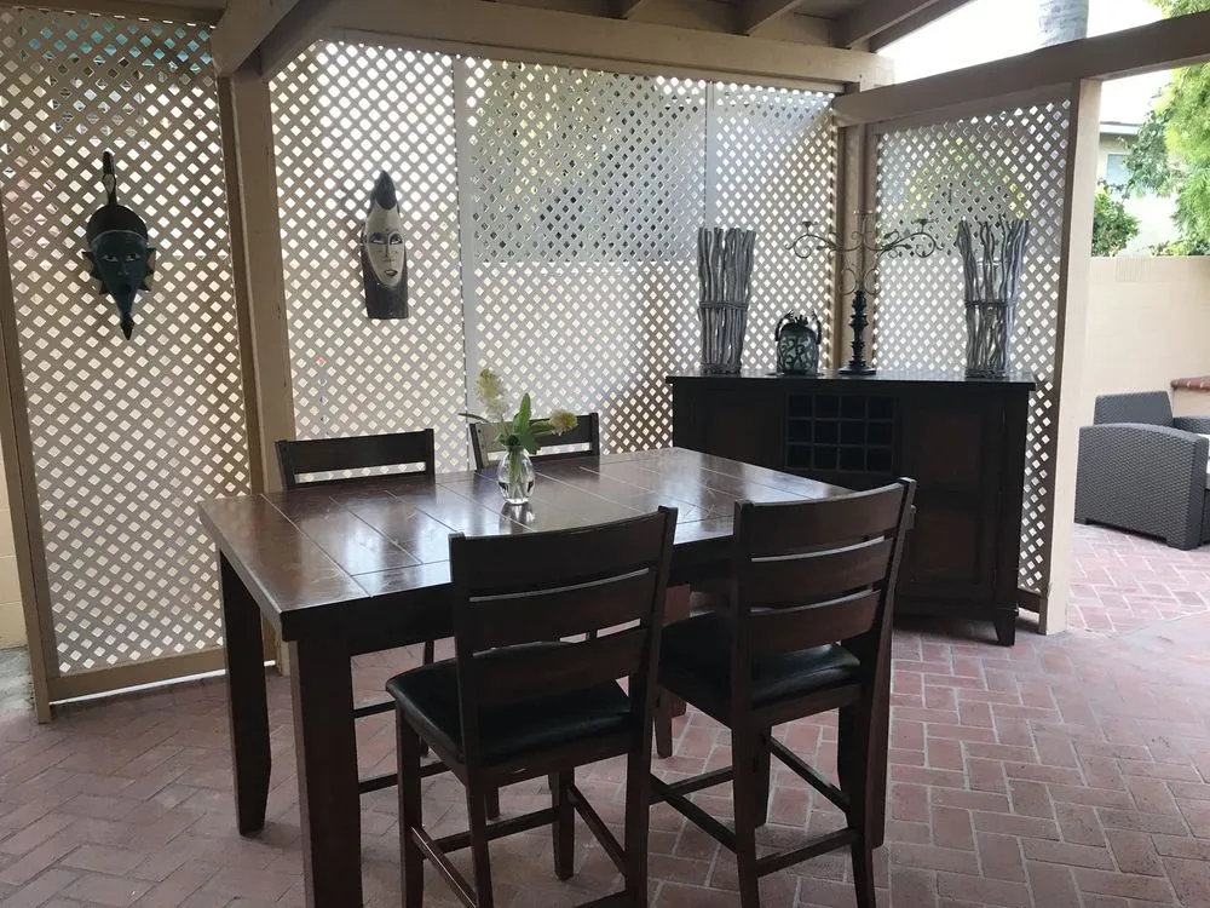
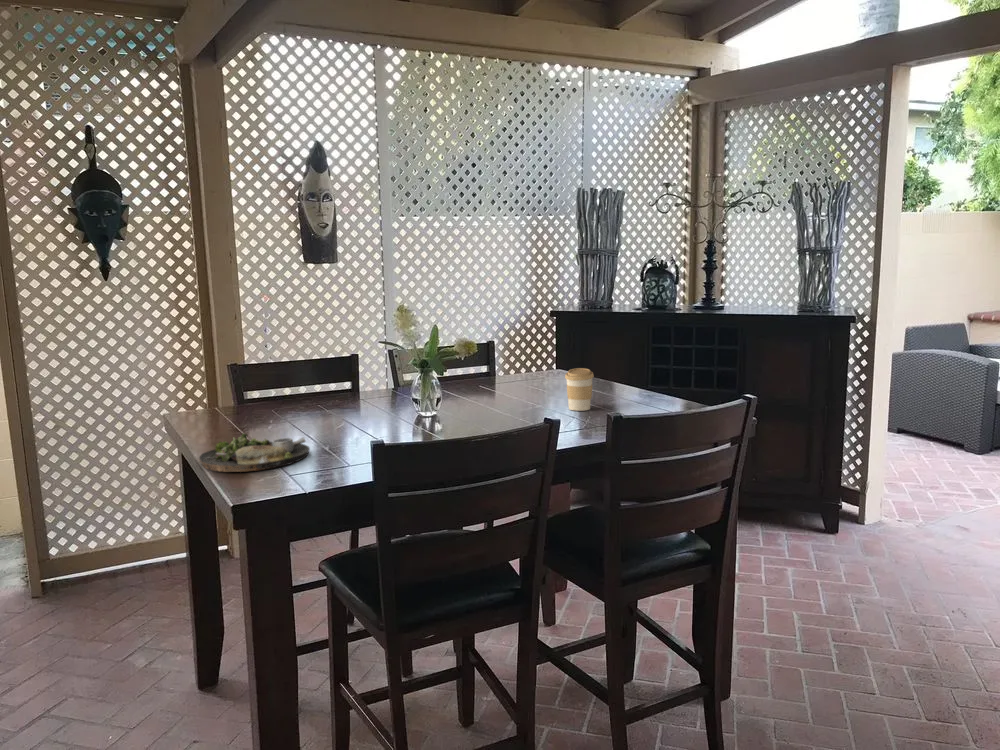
+ dinner plate (254, 446)
+ coffee cup (579, 389)
